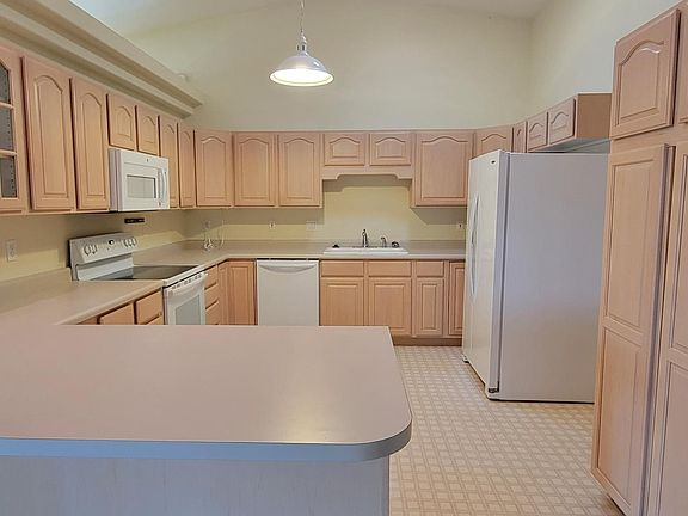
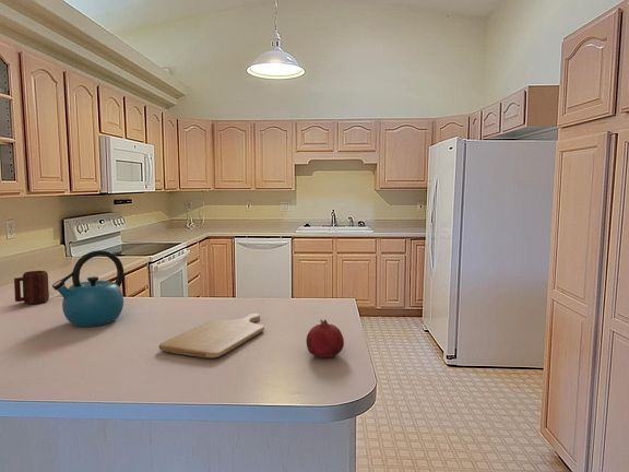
+ kettle (90, 286)
+ mug (31, 287)
+ fruit (324, 337)
+ chopping board (225, 331)
